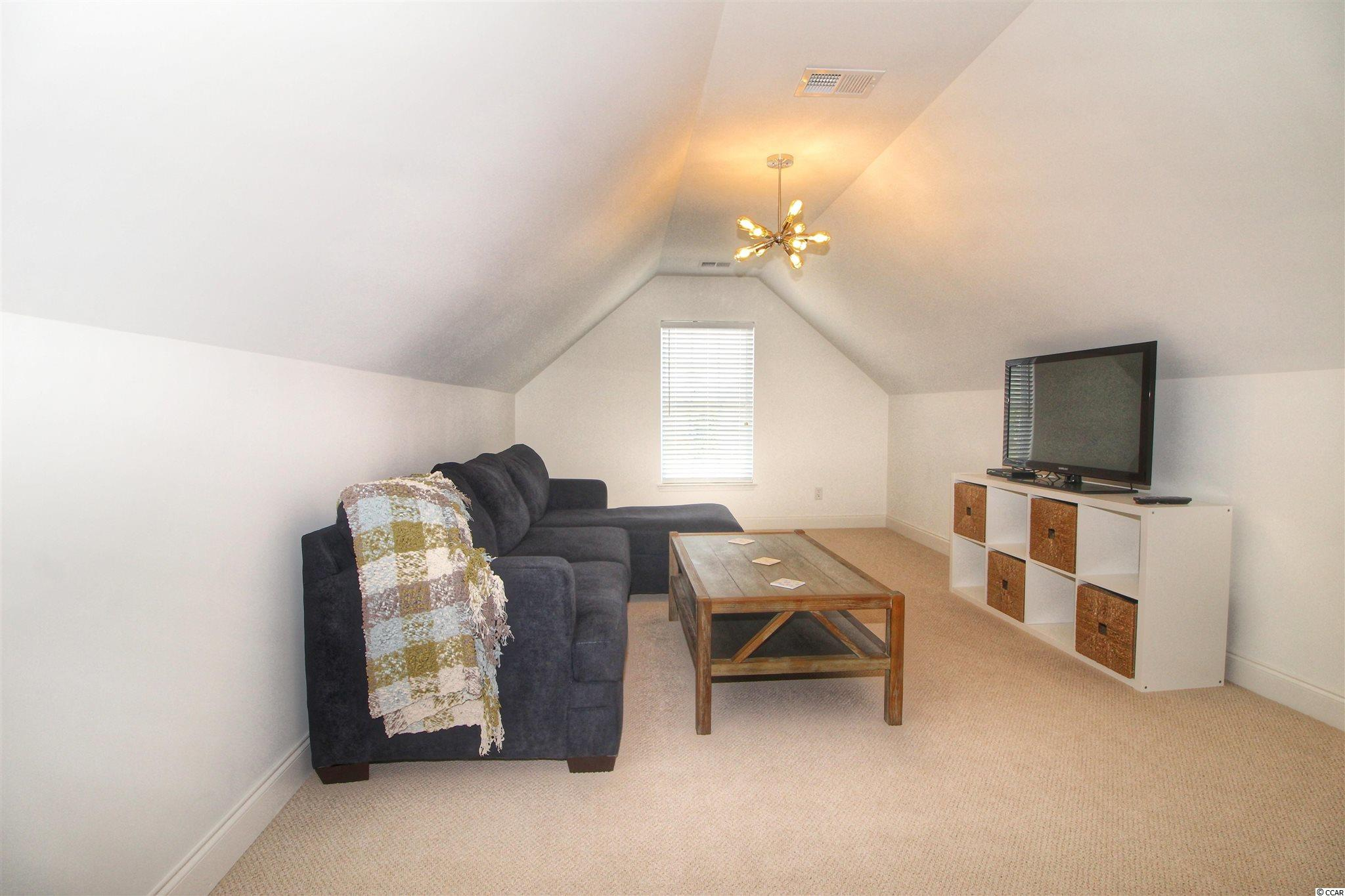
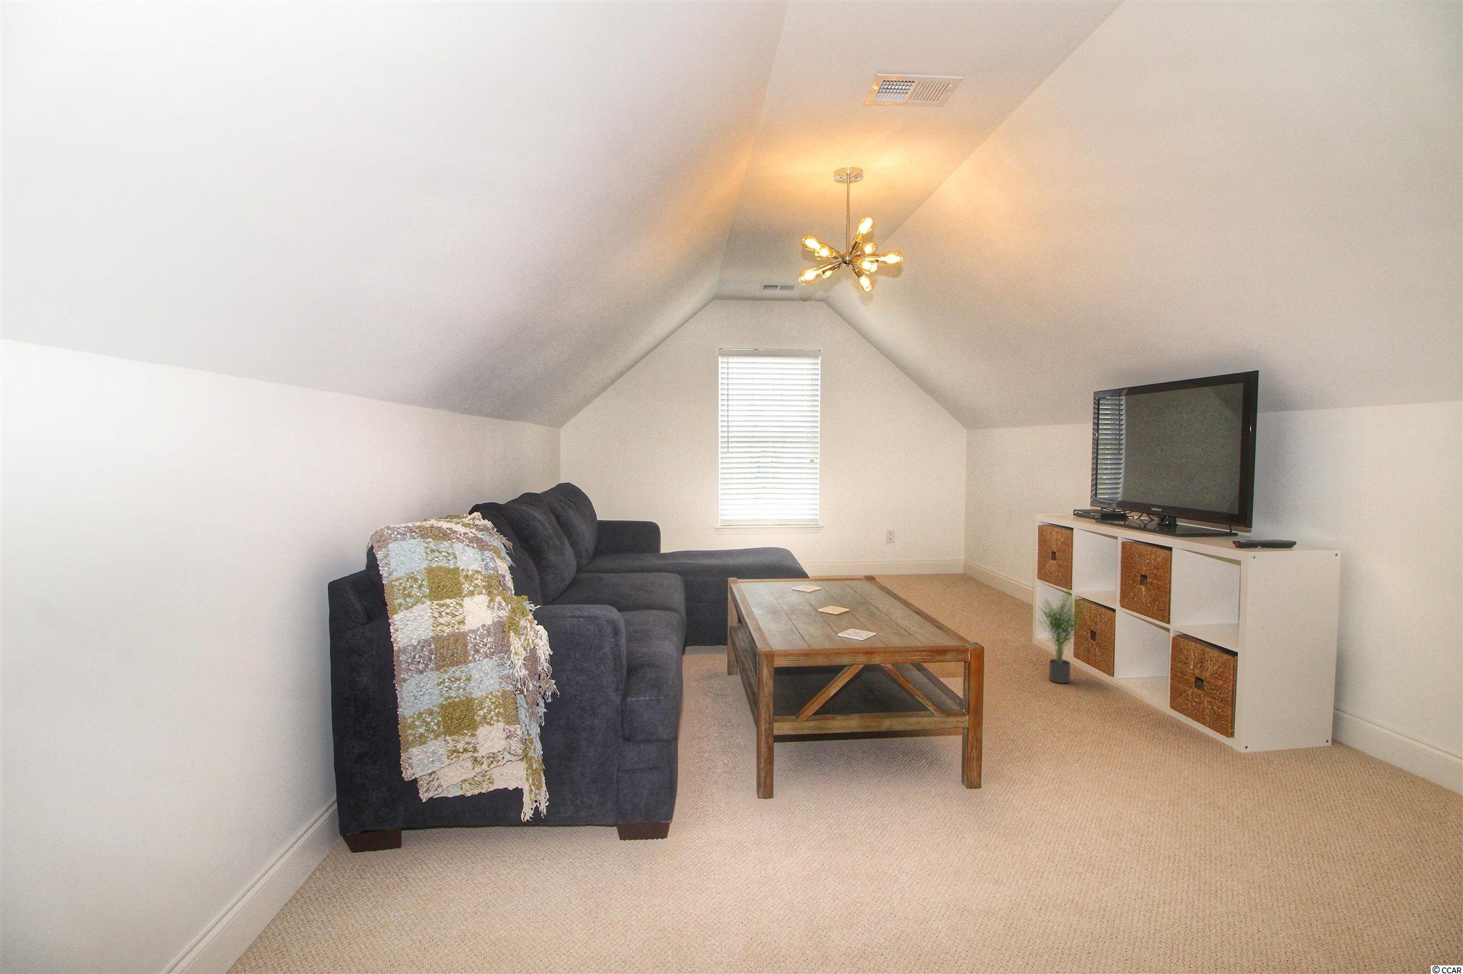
+ potted plant (1057, 632)
